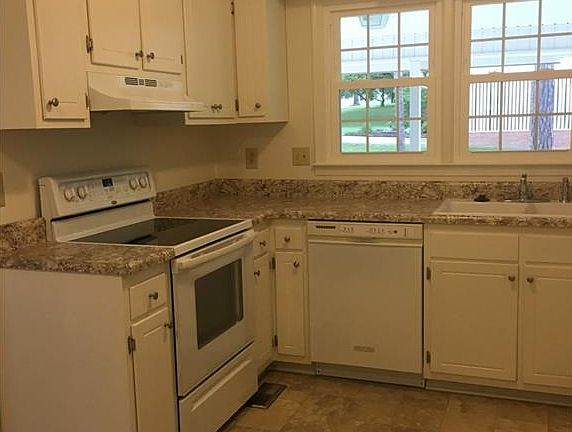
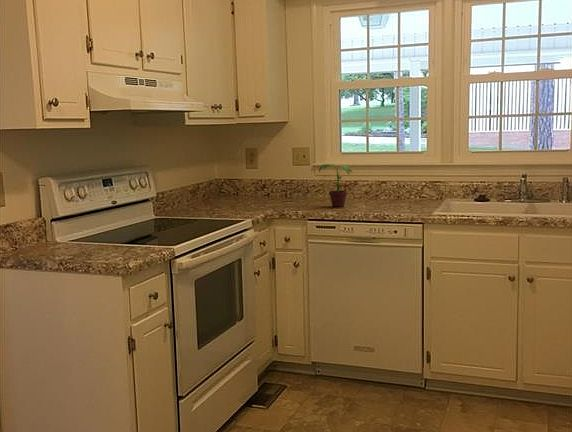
+ potted plant (336, 184)
